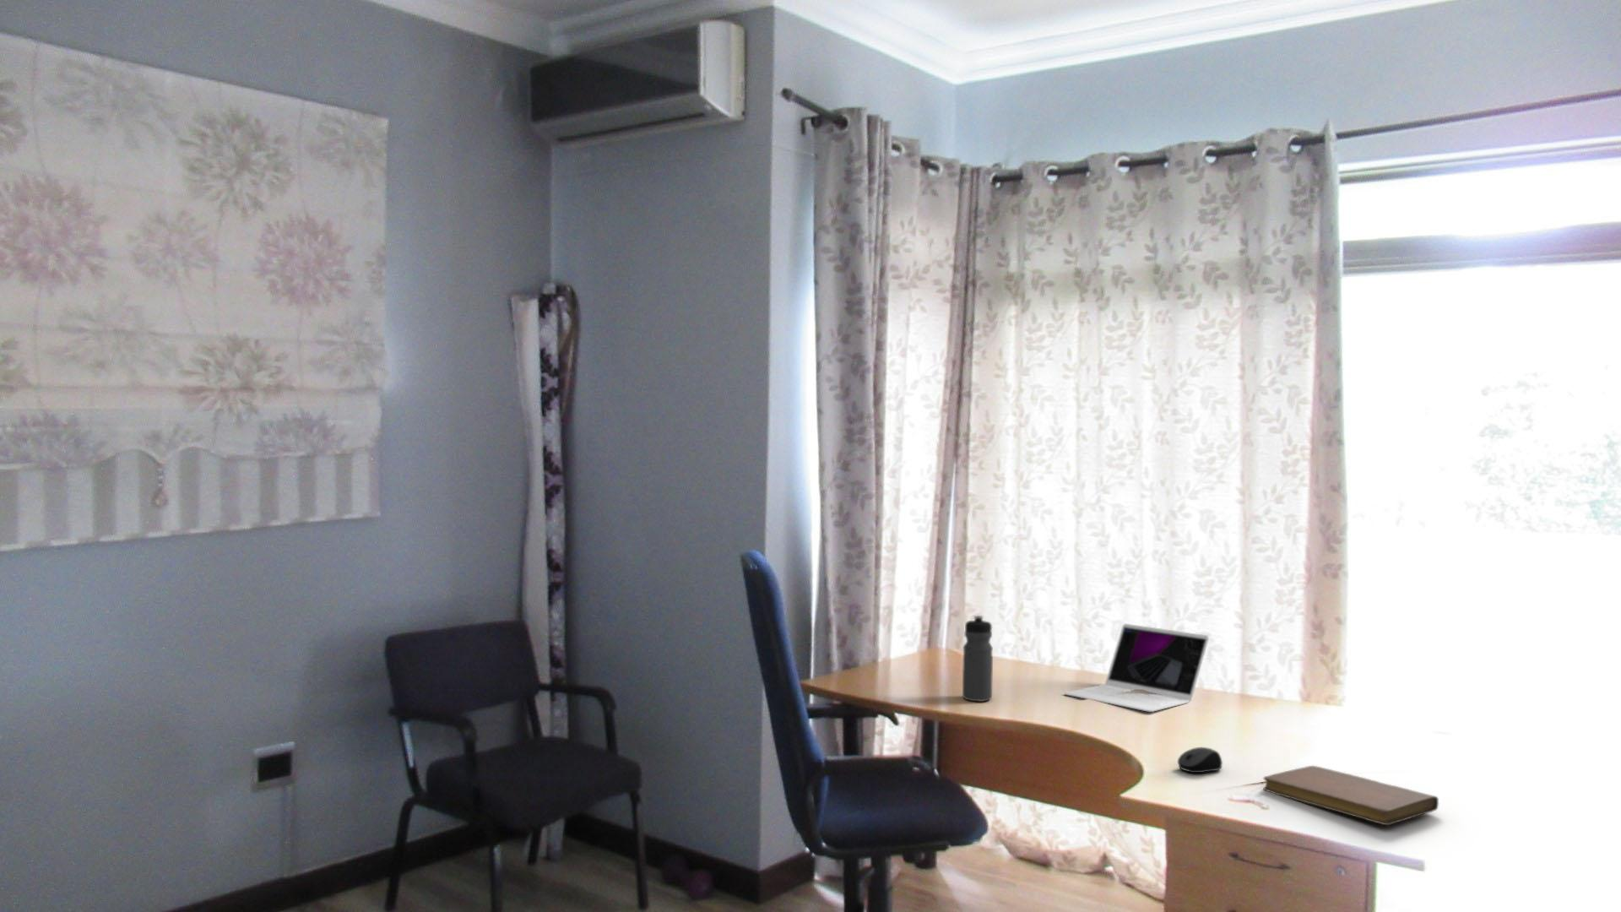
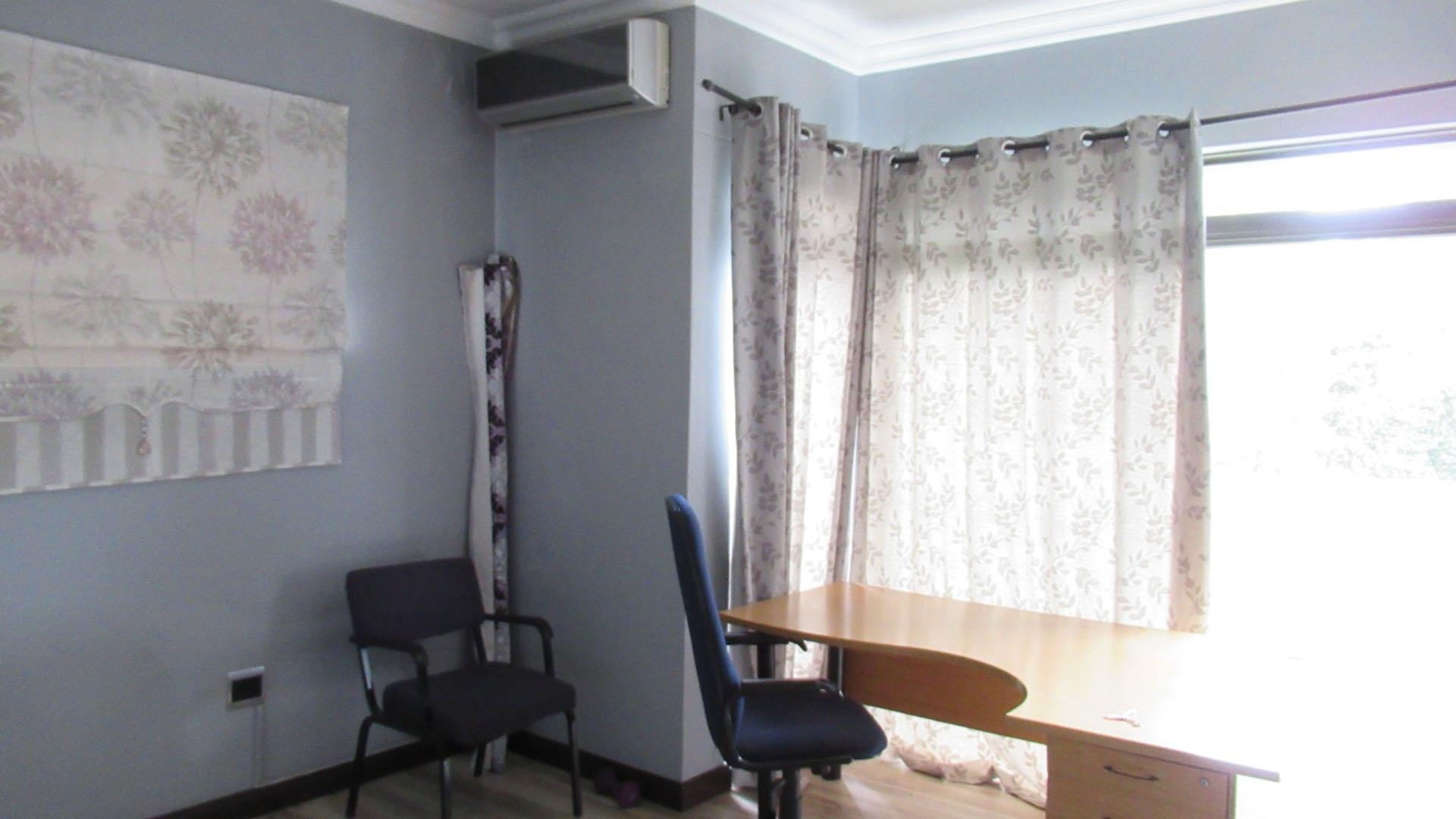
- notebook (1347, 792)
- water bottle (977, 657)
- computer mouse (1200, 758)
- laptop (1137, 661)
